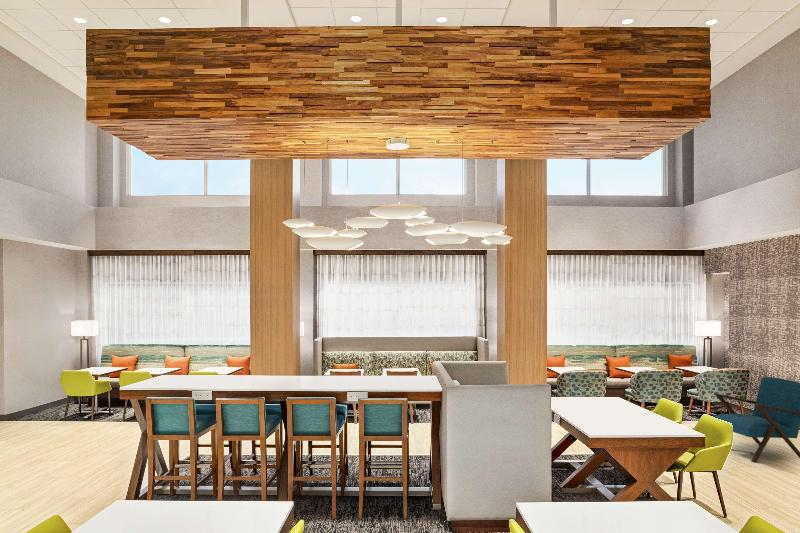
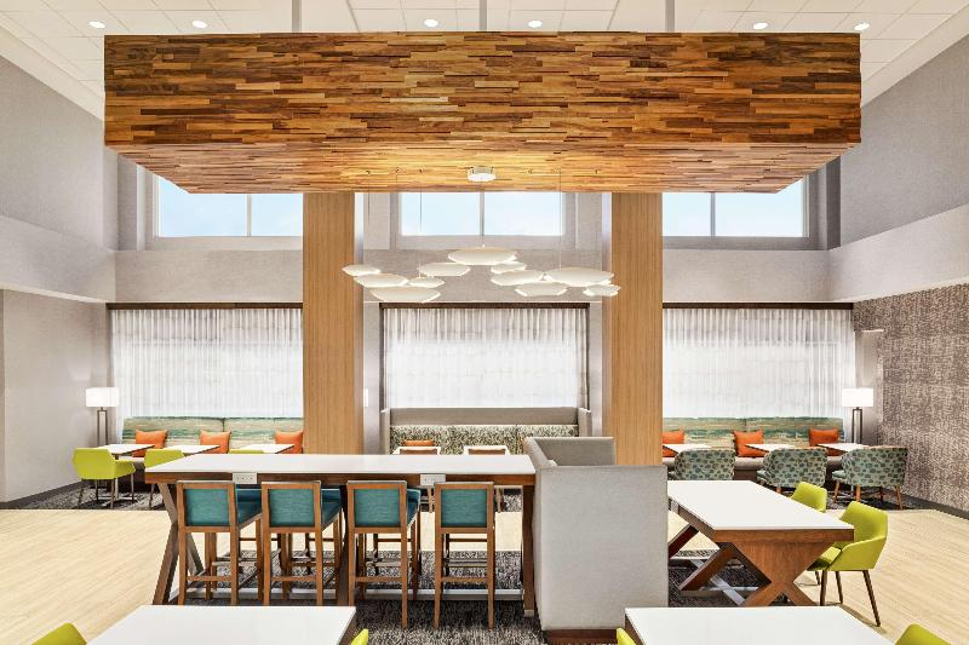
- armchair (760, 416)
